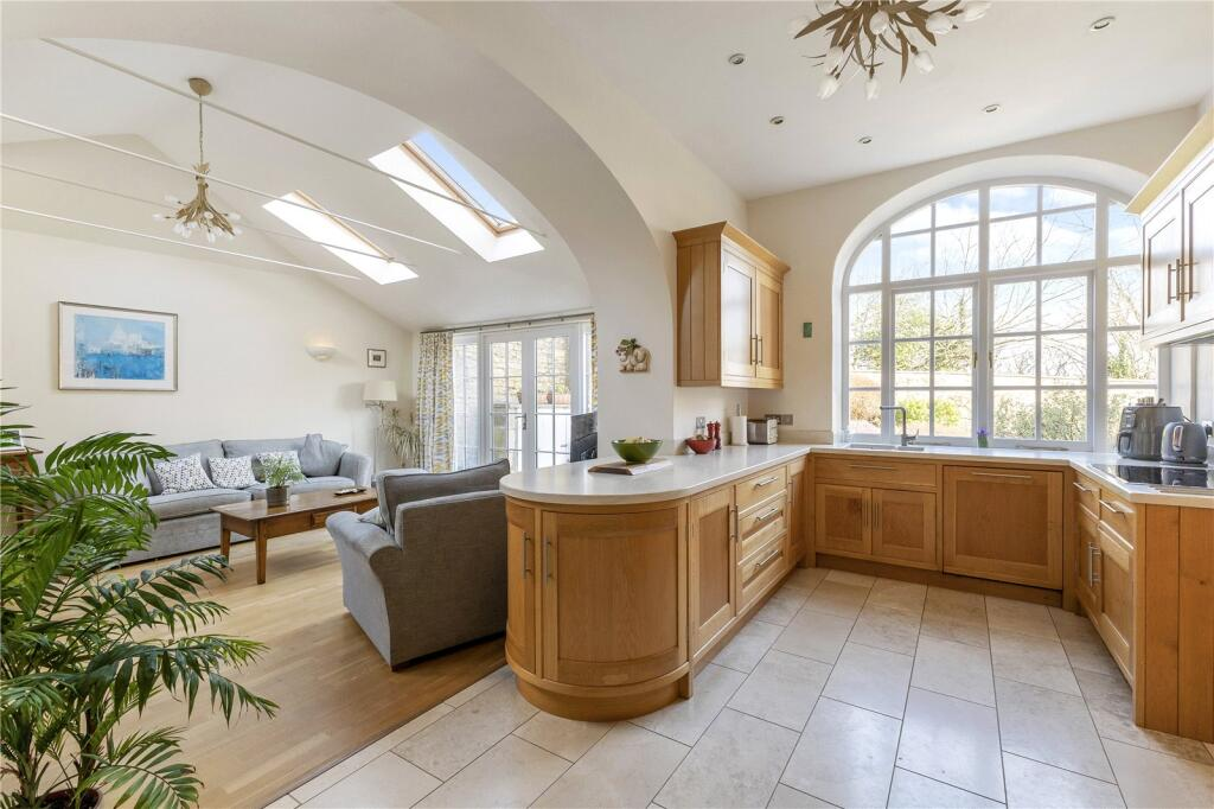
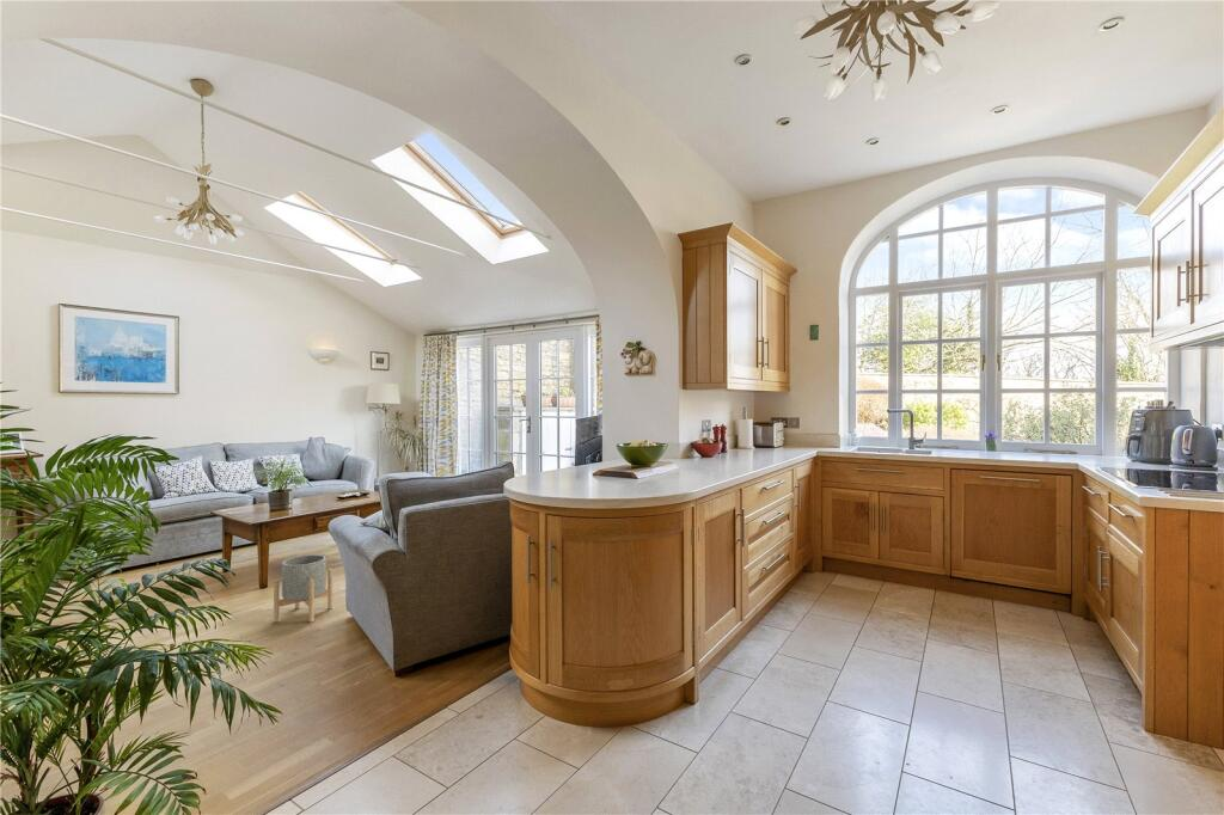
+ planter (304, 587)
